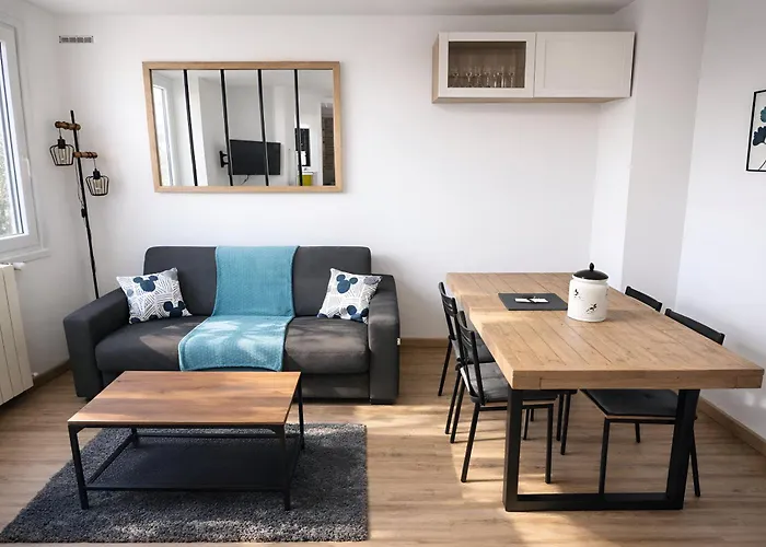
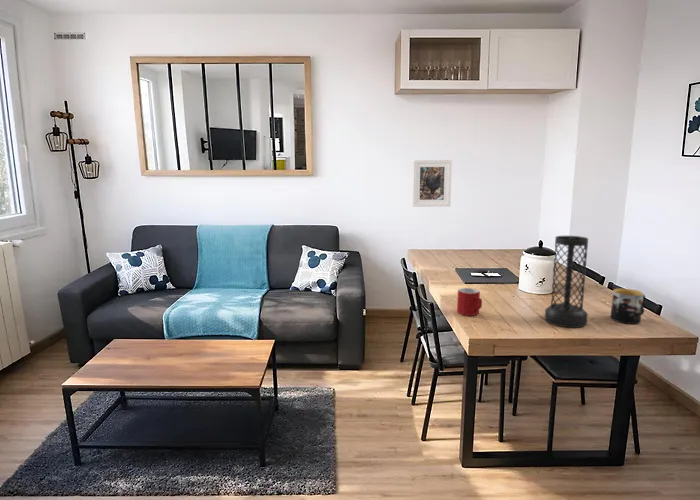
+ mug (629, 305)
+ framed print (431, 183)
+ vase (568, 280)
+ mug (470, 302)
